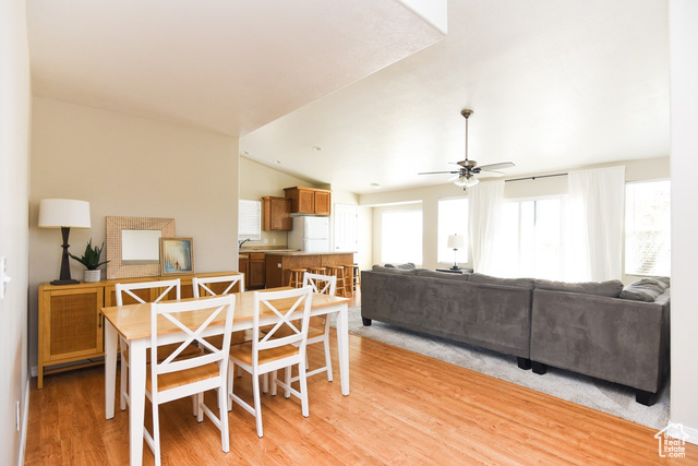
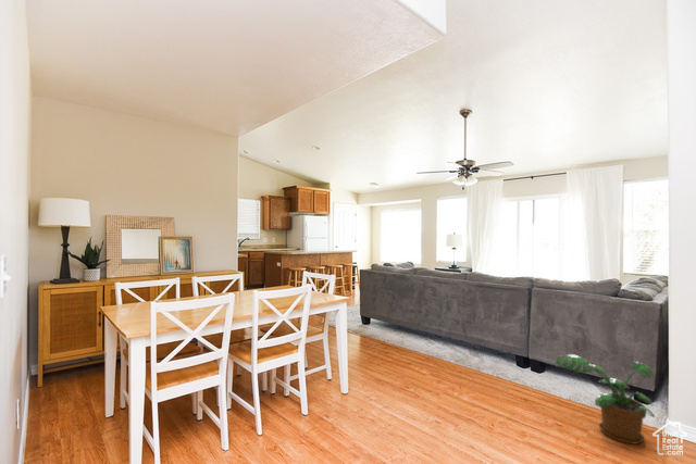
+ potted plant (608, 393)
